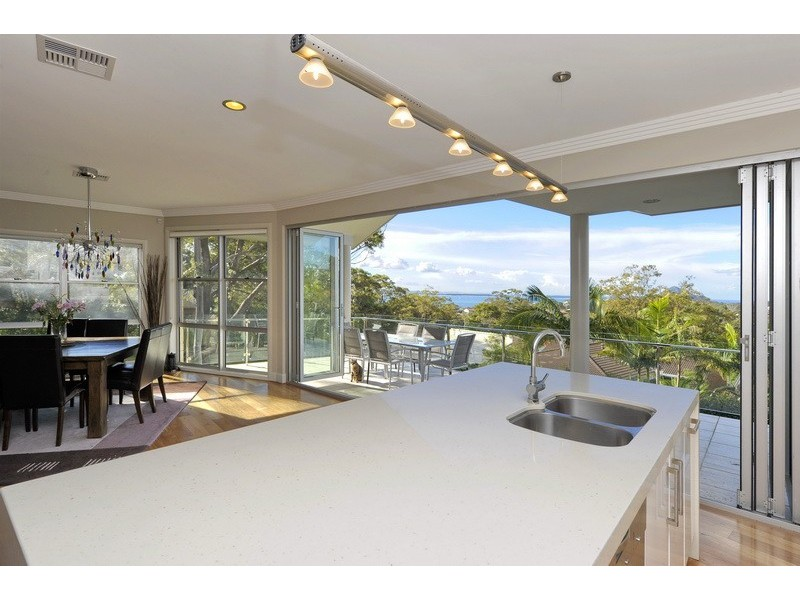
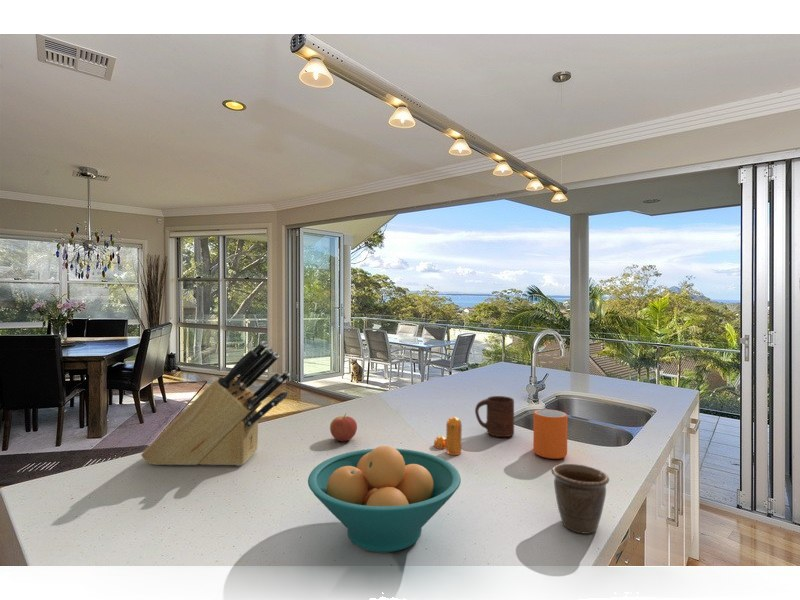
+ cup (496, 416)
+ fruit bowl (384, 489)
+ mug (582, 497)
+ apple (343, 426)
+ mug (546, 432)
+ knife block (219, 400)
+ pepper shaker (447, 432)
